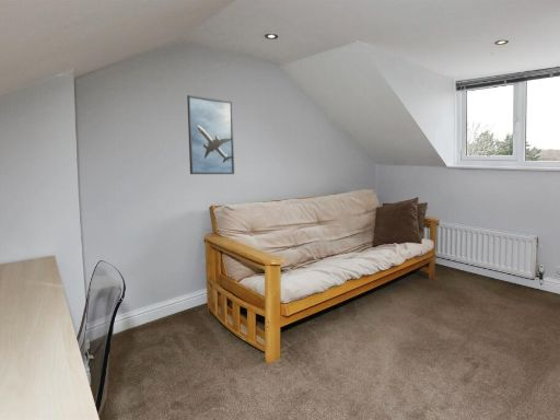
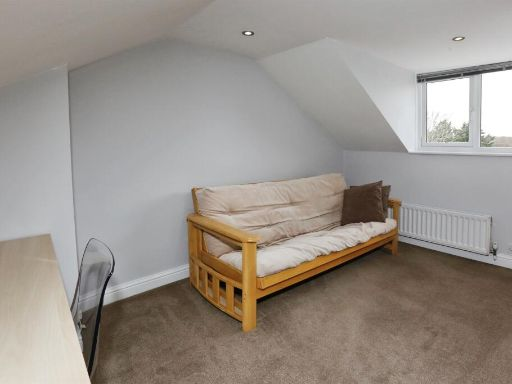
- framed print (211, 137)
